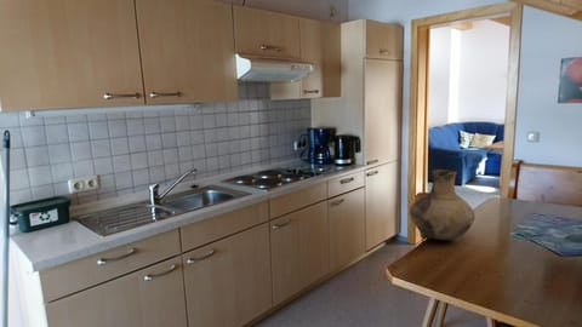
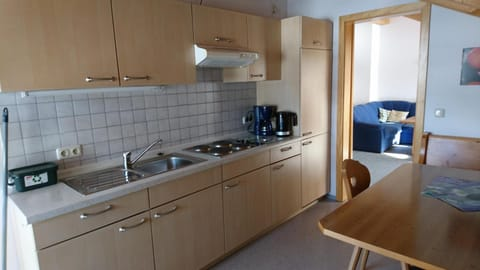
- vase (441, 205)
